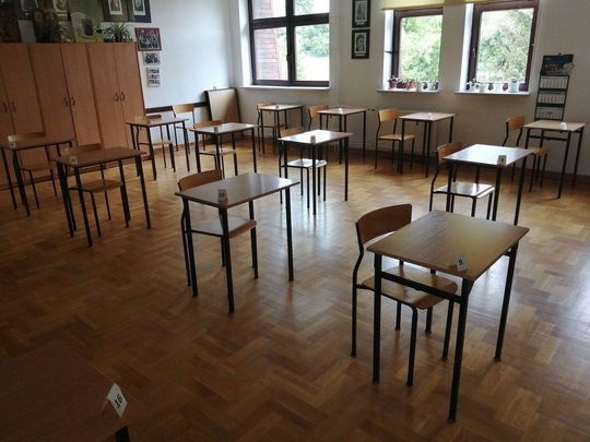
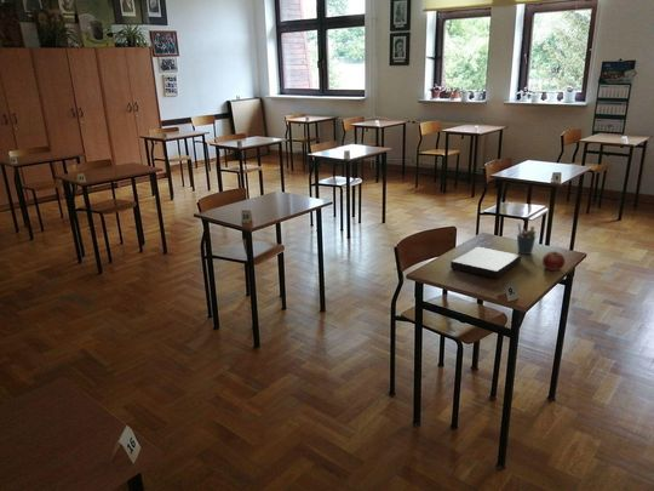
+ apple (553, 258)
+ pen holder (526, 239)
+ book (486, 261)
